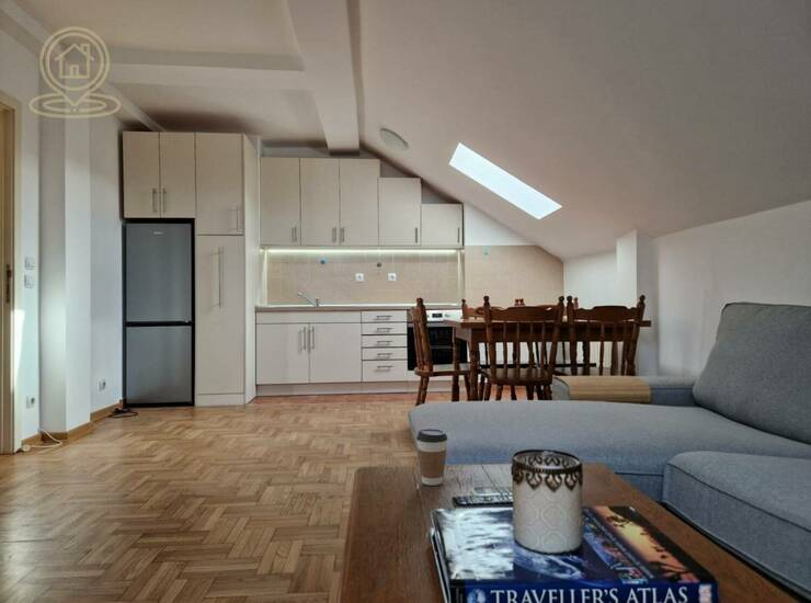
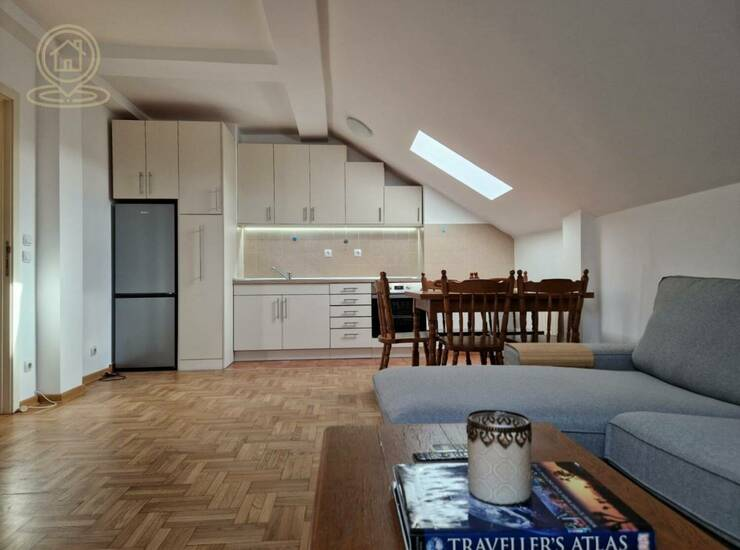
- coffee cup (432, 456)
